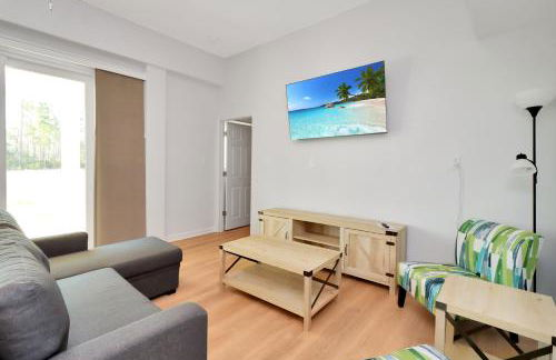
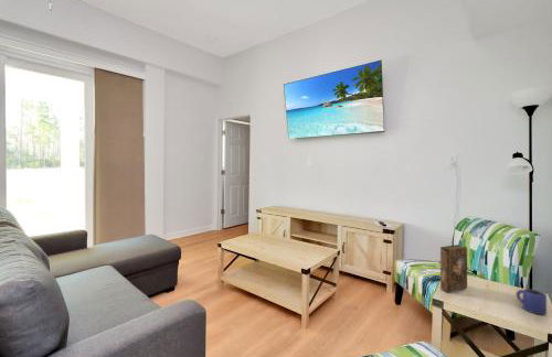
+ mug (530, 300)
+ book (453, 268)
